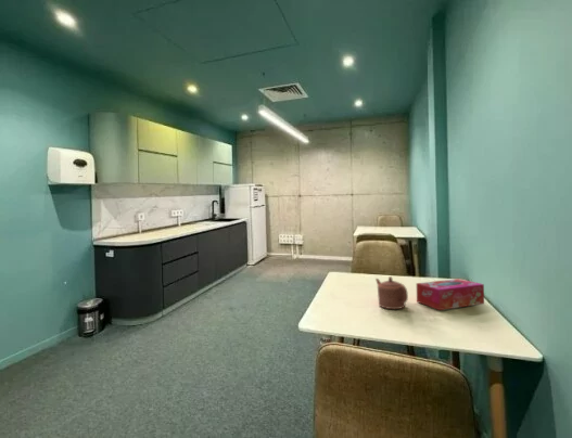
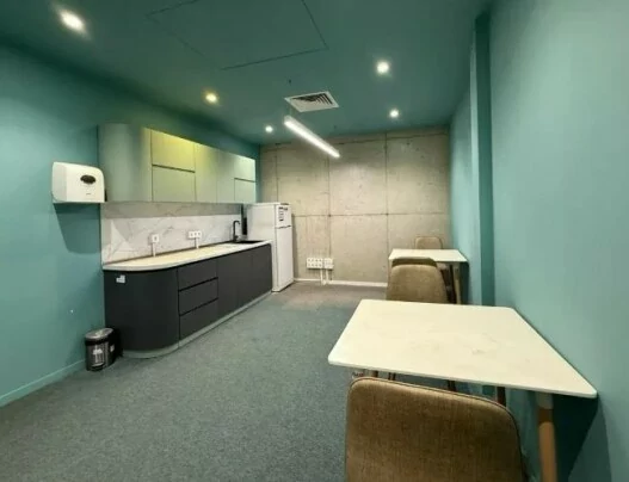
- tissue box (449, 293)
- teapot (391, 291)
